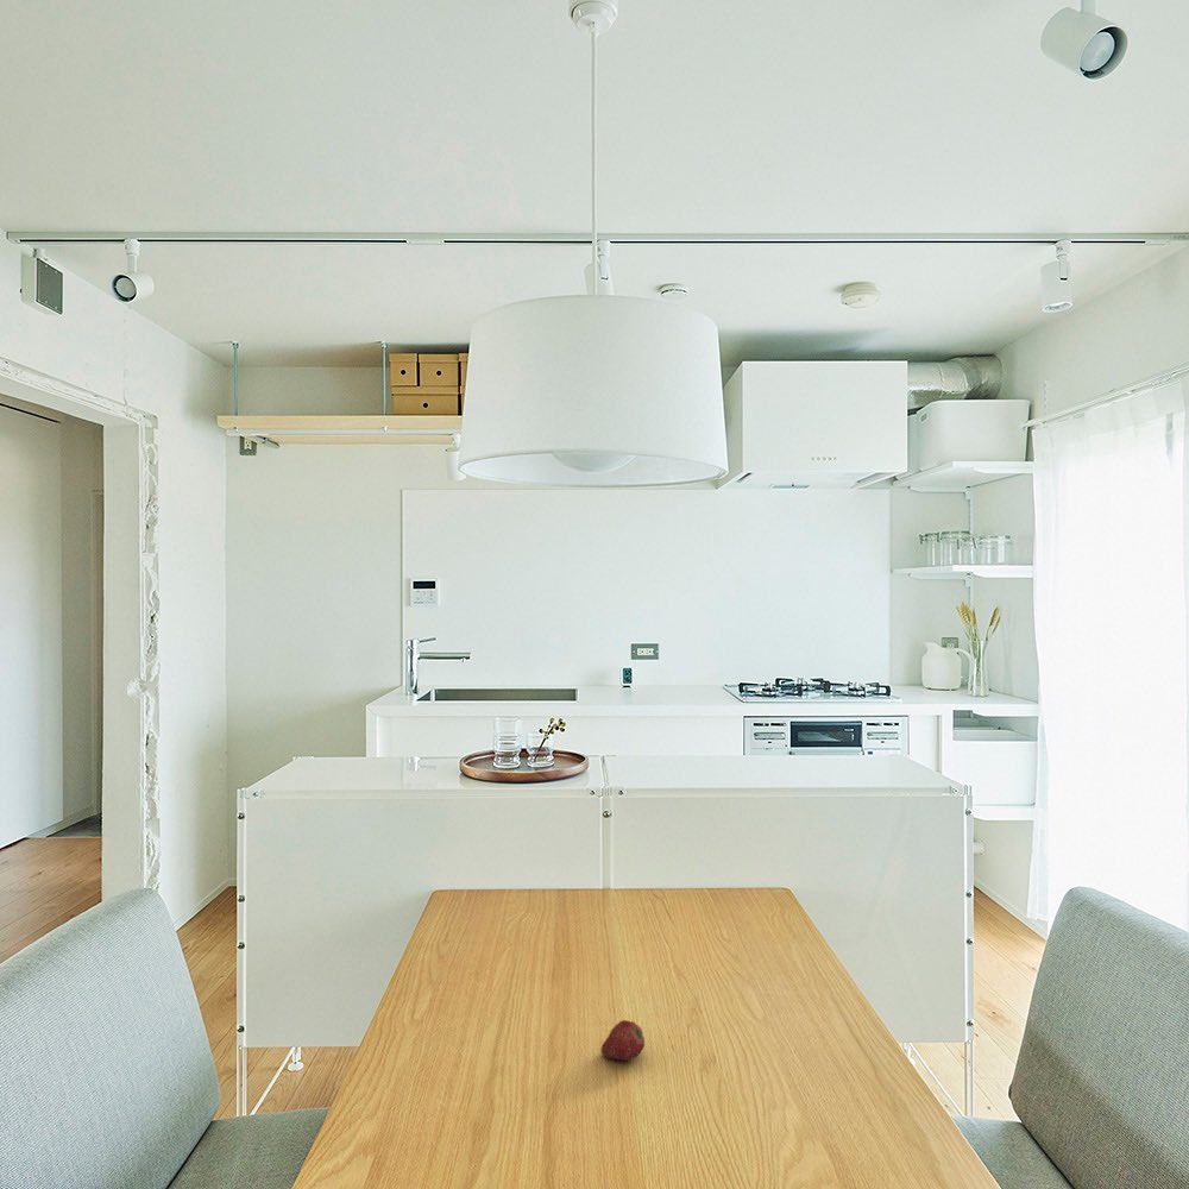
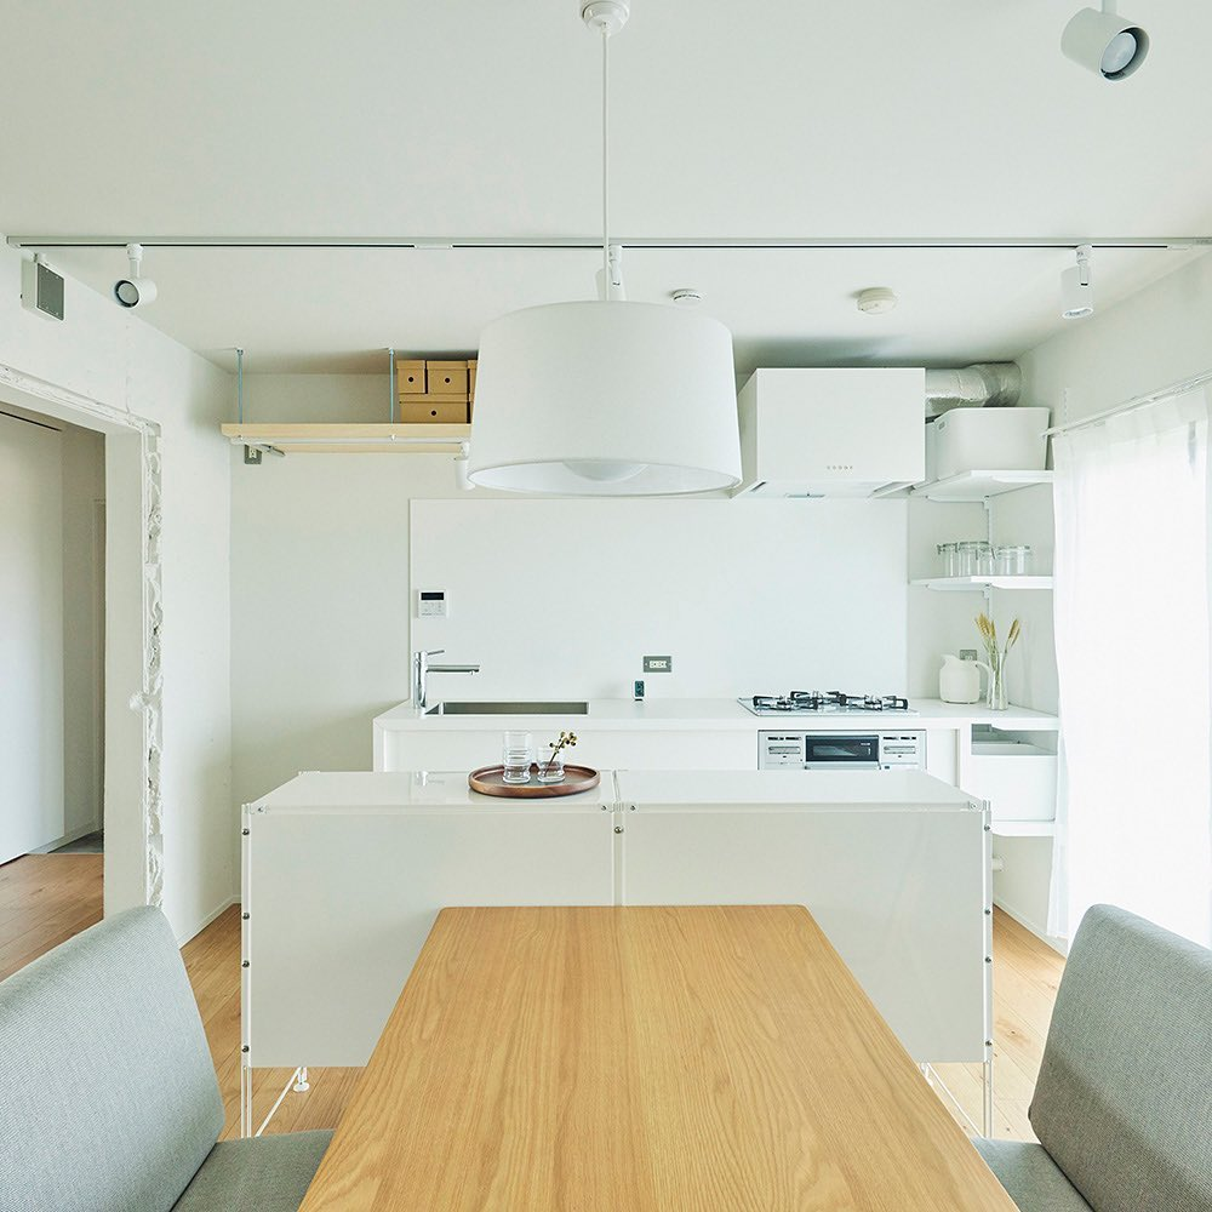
- fruit (622, 1039)
